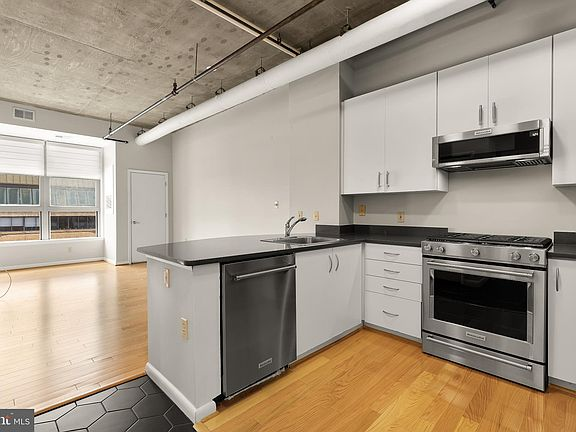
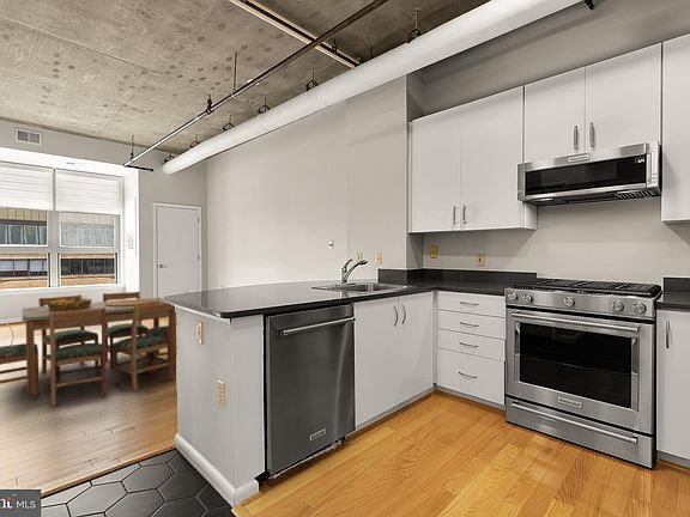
+ dining table (97, 336)
